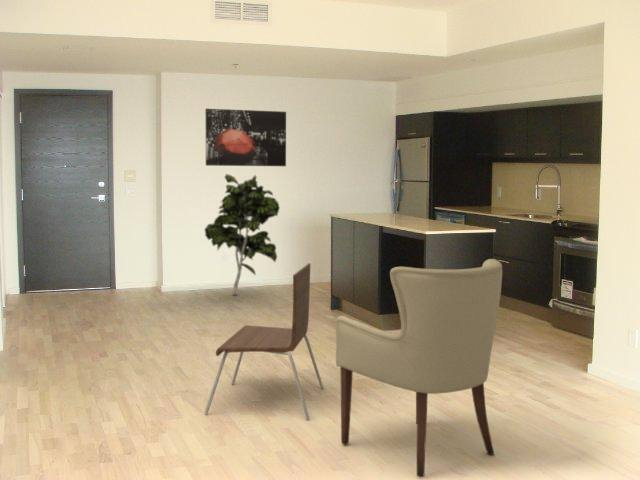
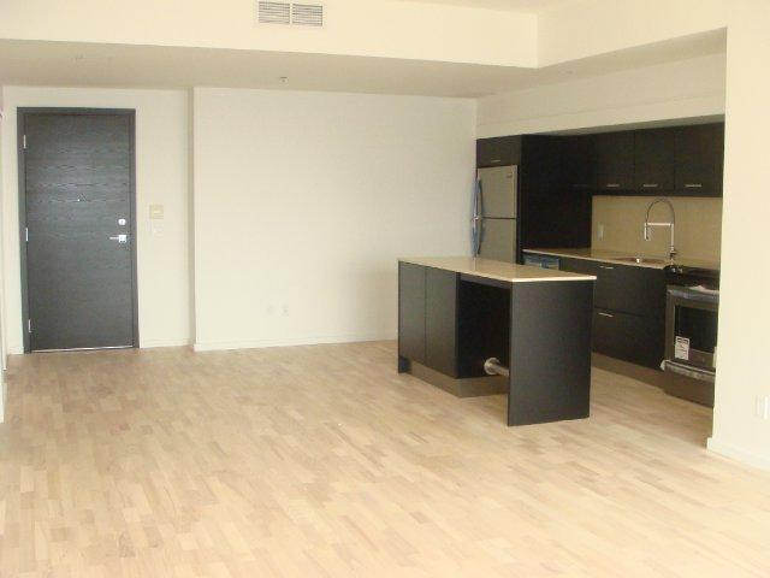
- chair (267, 334)
- wall art (246, 138)
- indoor plant (240, 234)
- chair (424, 356)
